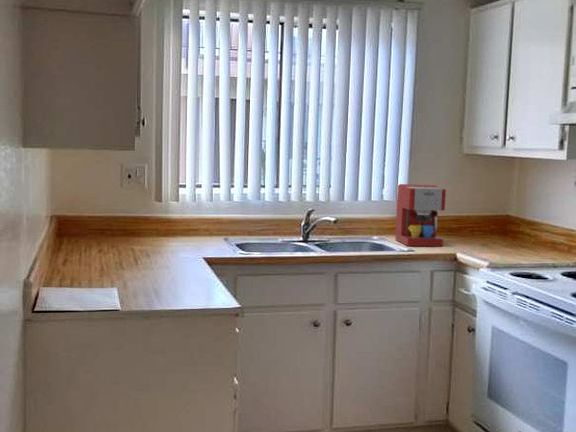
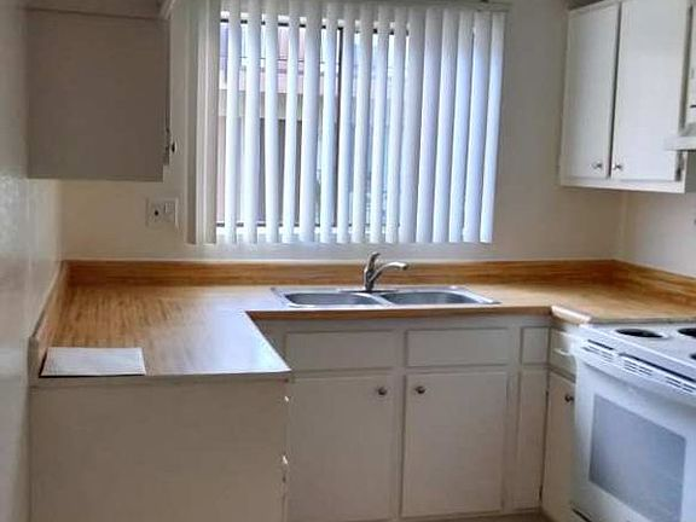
- coffee maker (419, 214)
